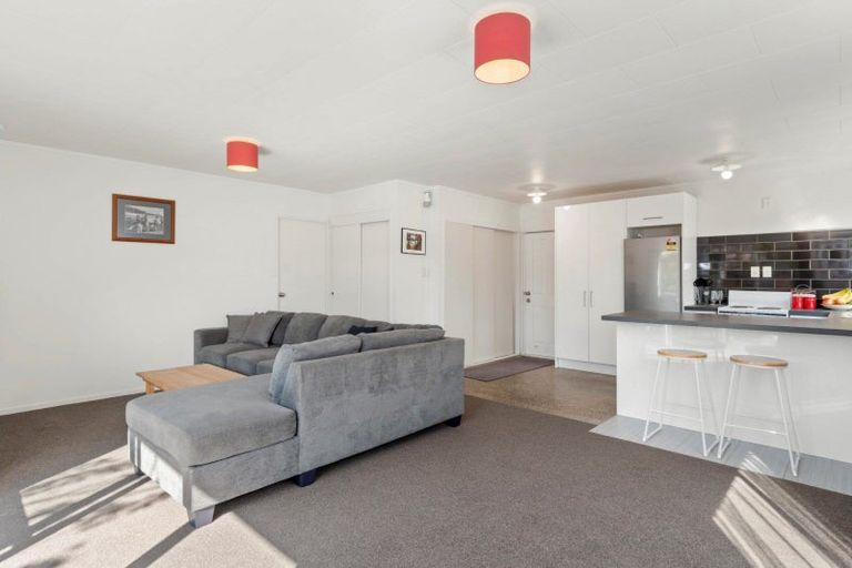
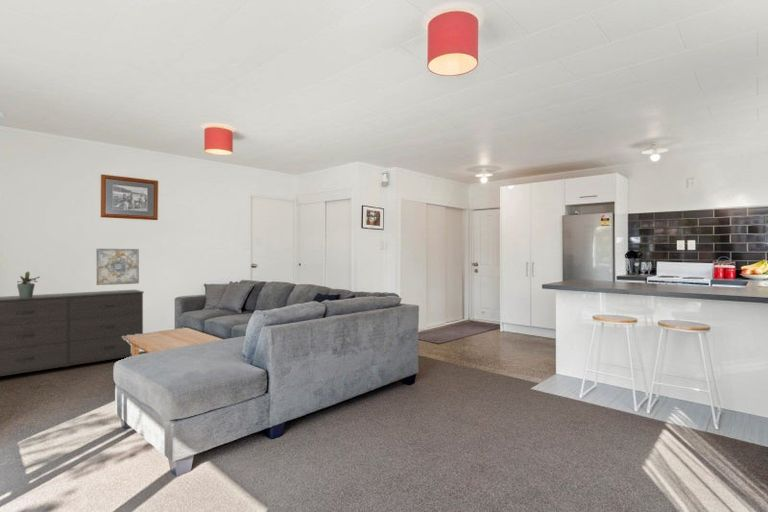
+ wall art (118, 266)
+ dresser (65, 331)
+ potted plant (28, 284)
